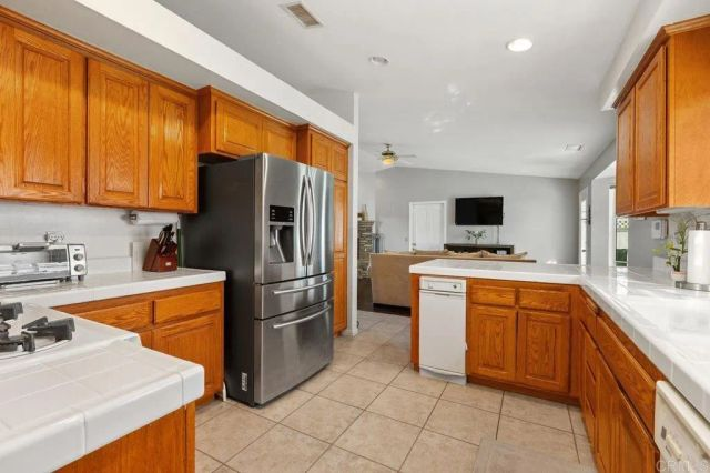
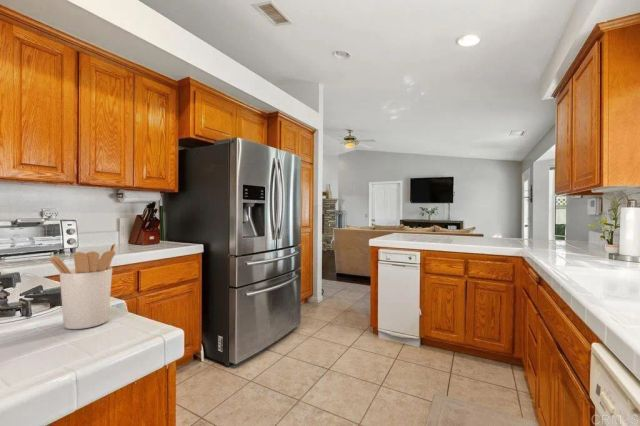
+ utensil holder (89, 285)
